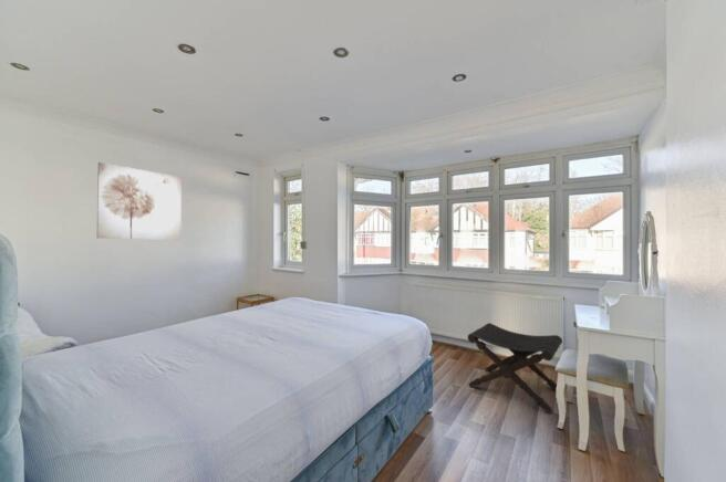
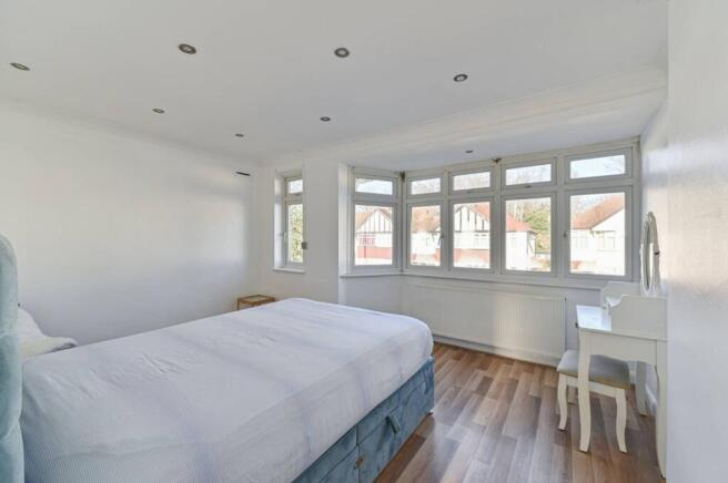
- footstool (514, 362)
- wall art (143, 205)
